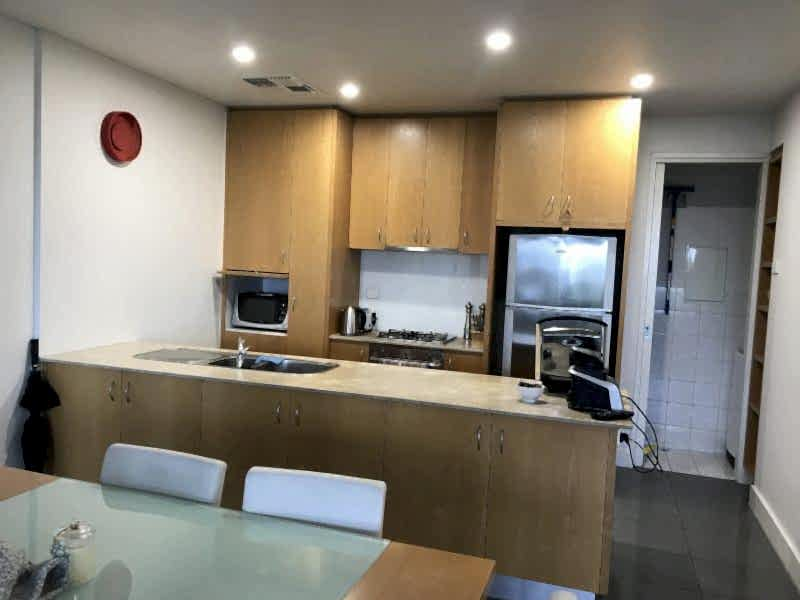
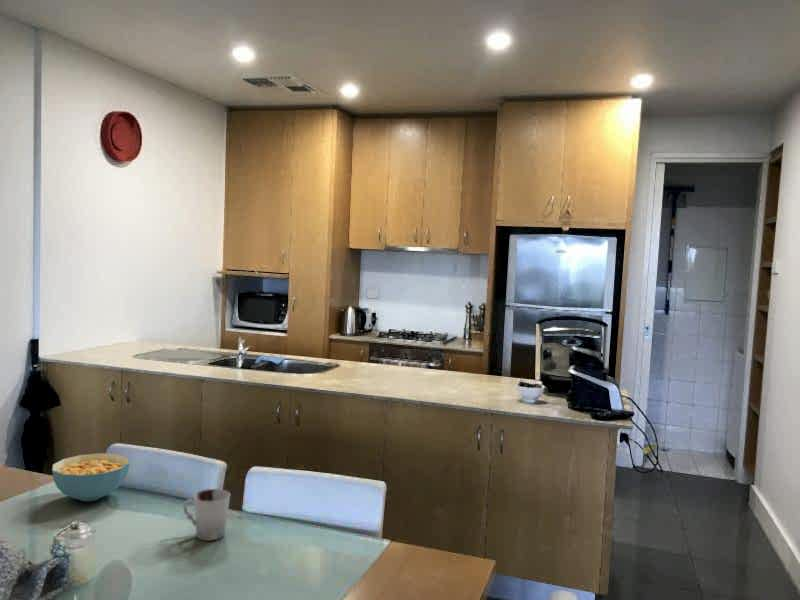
+ cup (205, 514)
+ cereal bowl (91, 480)
